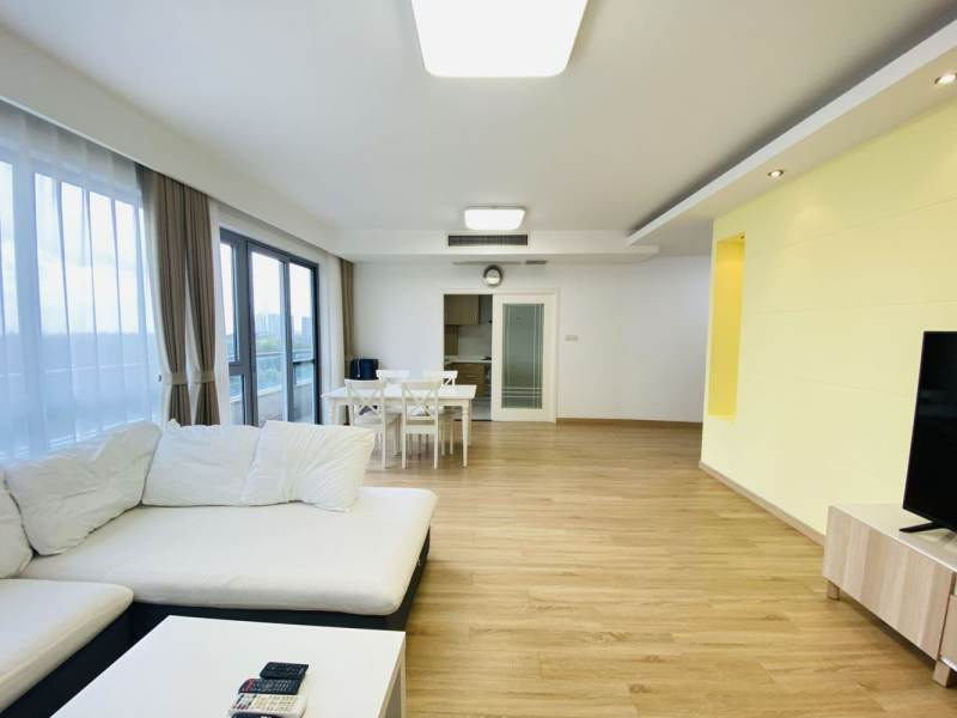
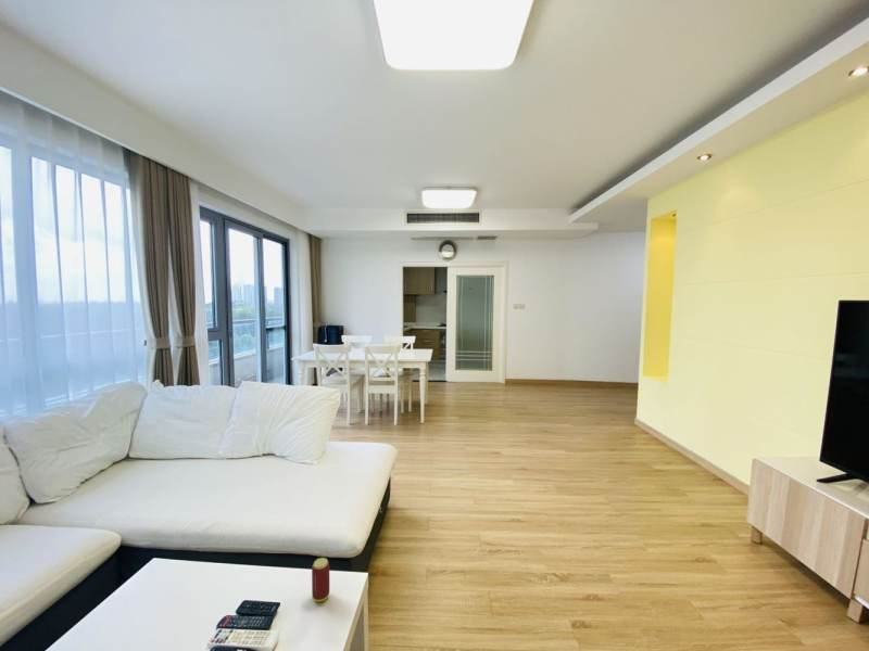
+ beverage can (320, 579)
